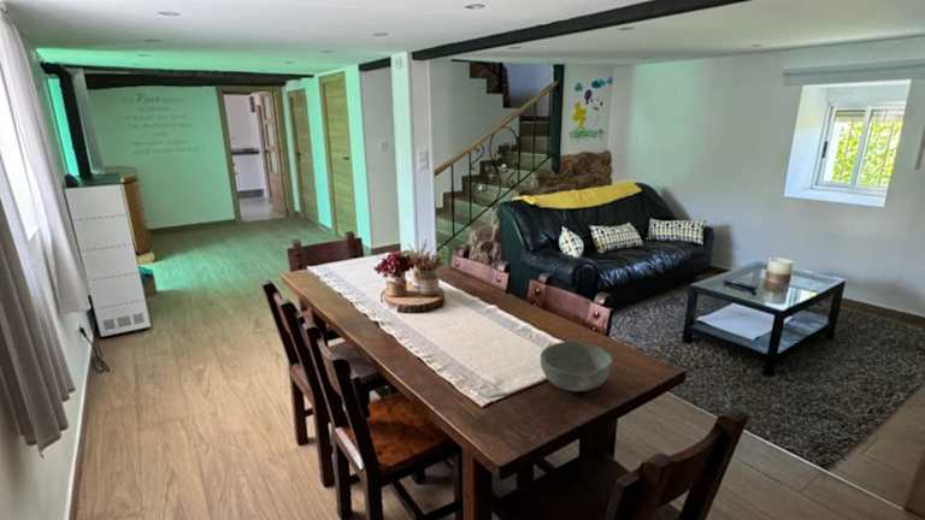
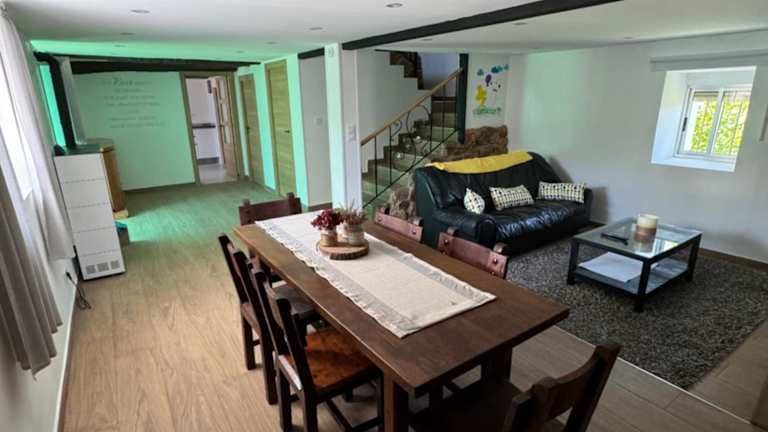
- bowl (575, 370)
